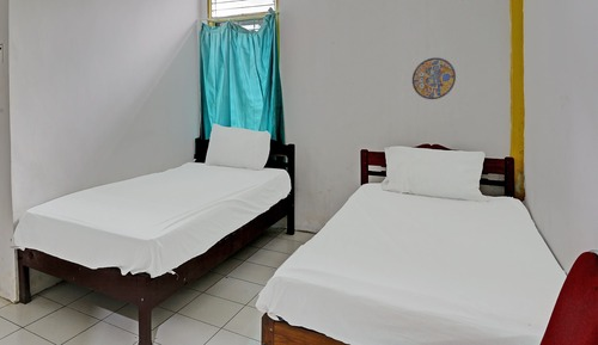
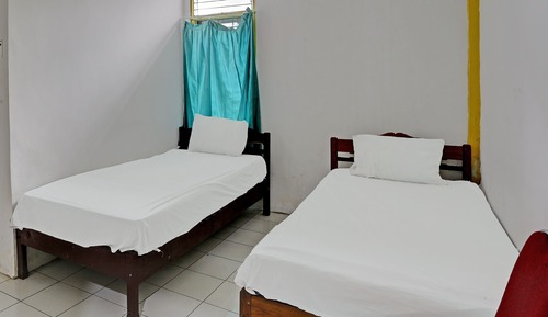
- manhole cover (433, 78)
